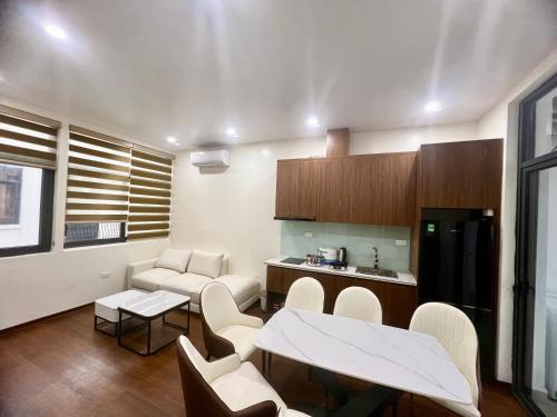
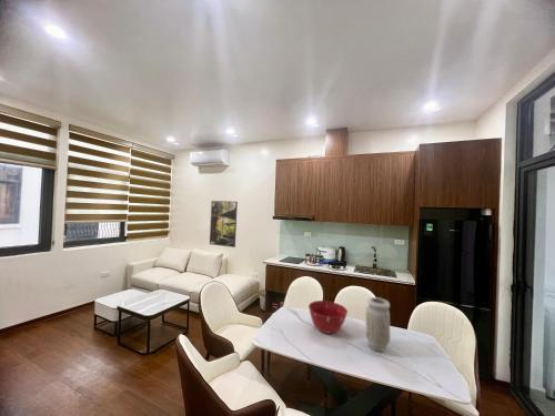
+ mixing bowl (326, 318)
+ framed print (223, 223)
+ vase (377, 323)
